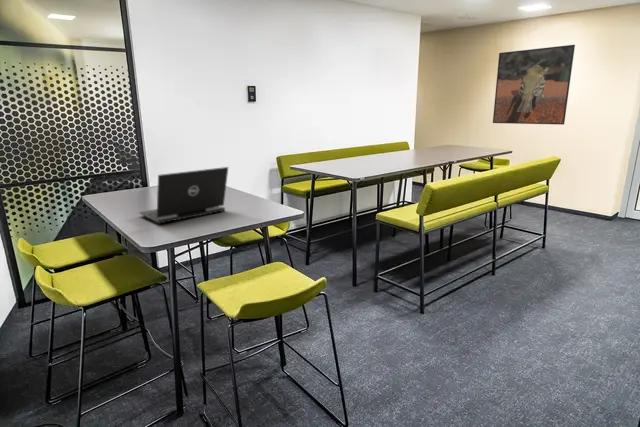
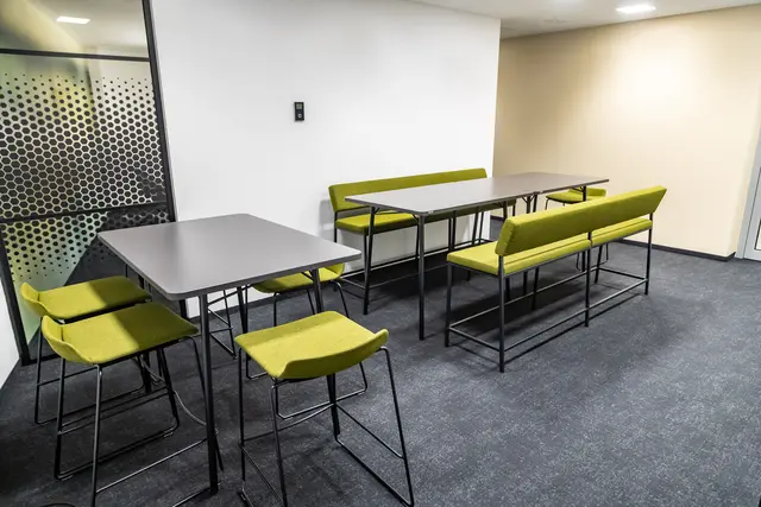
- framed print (530, 87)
- laptop (183, 191)
